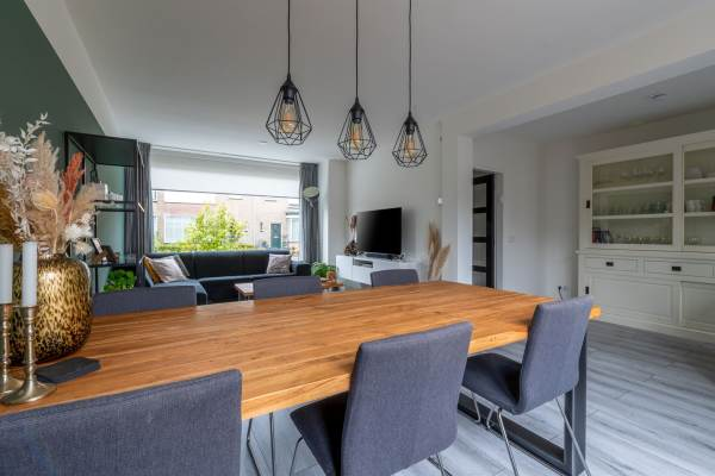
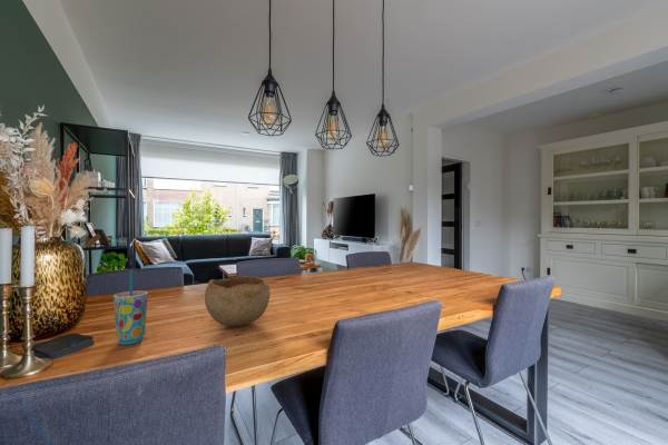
+ bowl (237, 300)
+ cup (130, 306)
